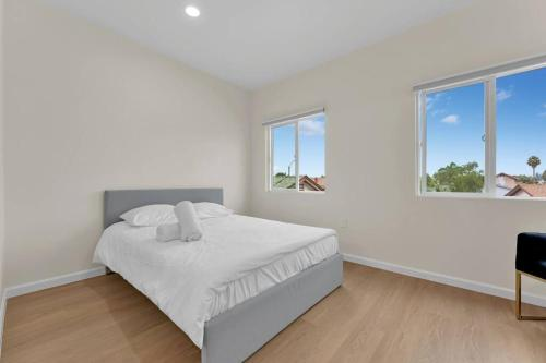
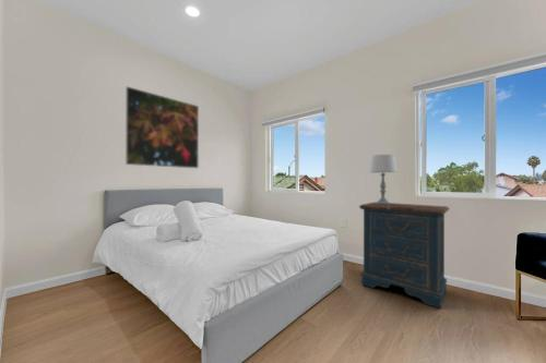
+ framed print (166, 132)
+ table lamp (382, 179)
+ dresser (402, 246)
